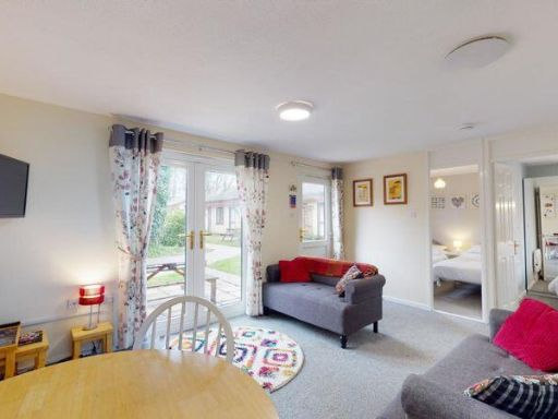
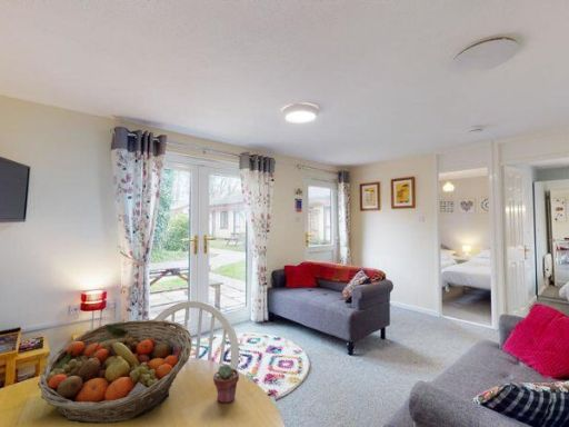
+ fruit basket (121, 365)
+ potted succulent (226, 380)
